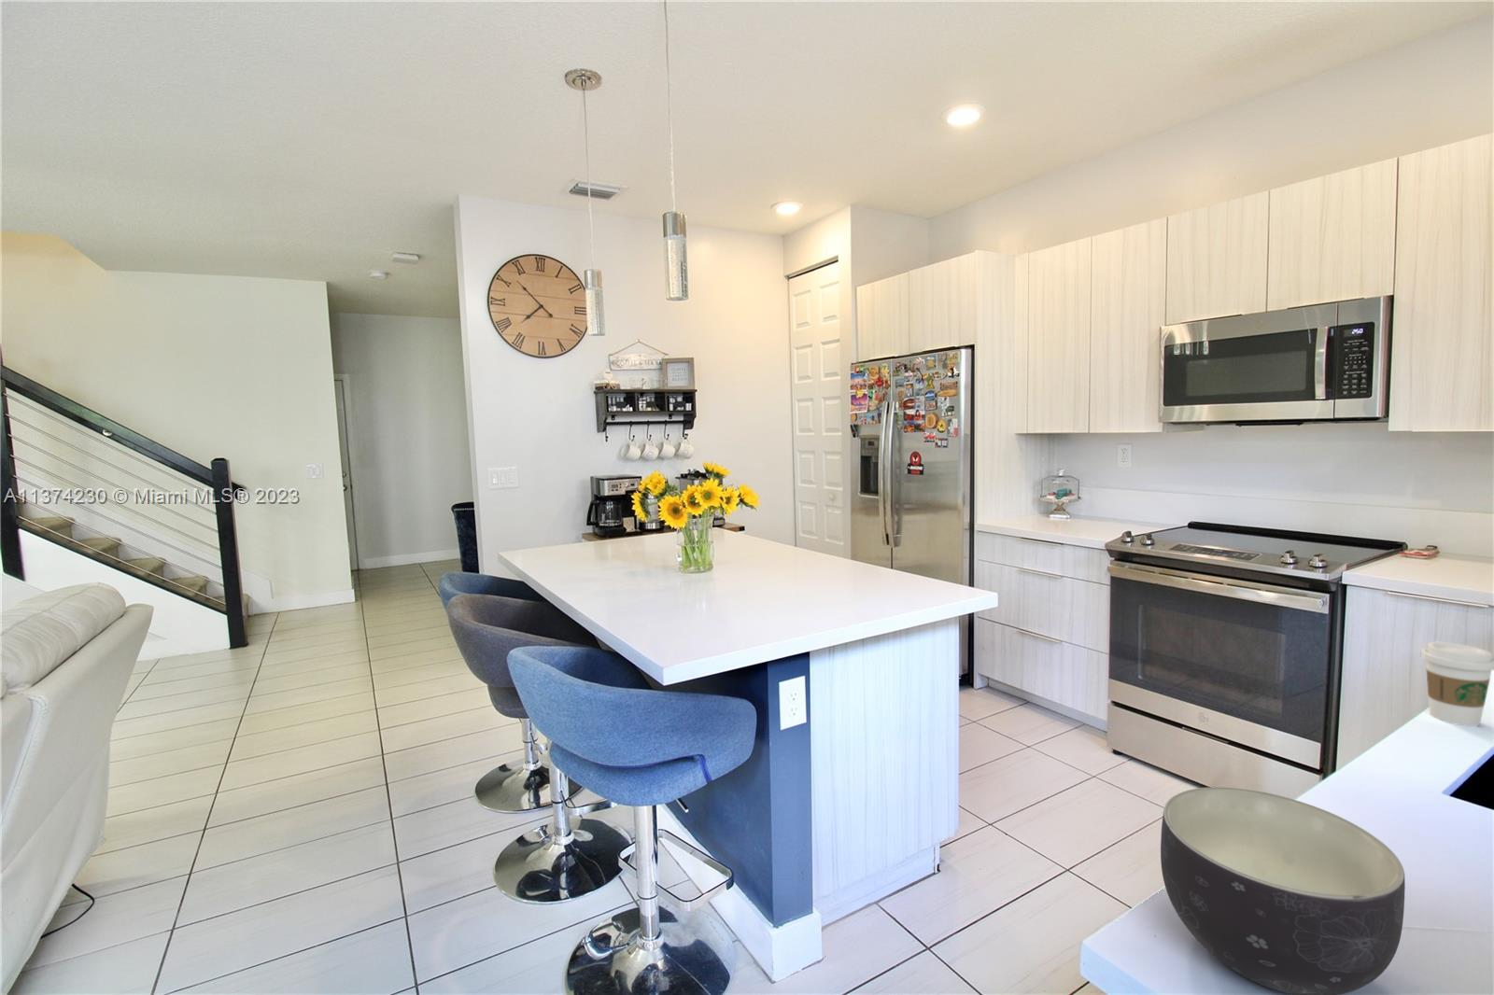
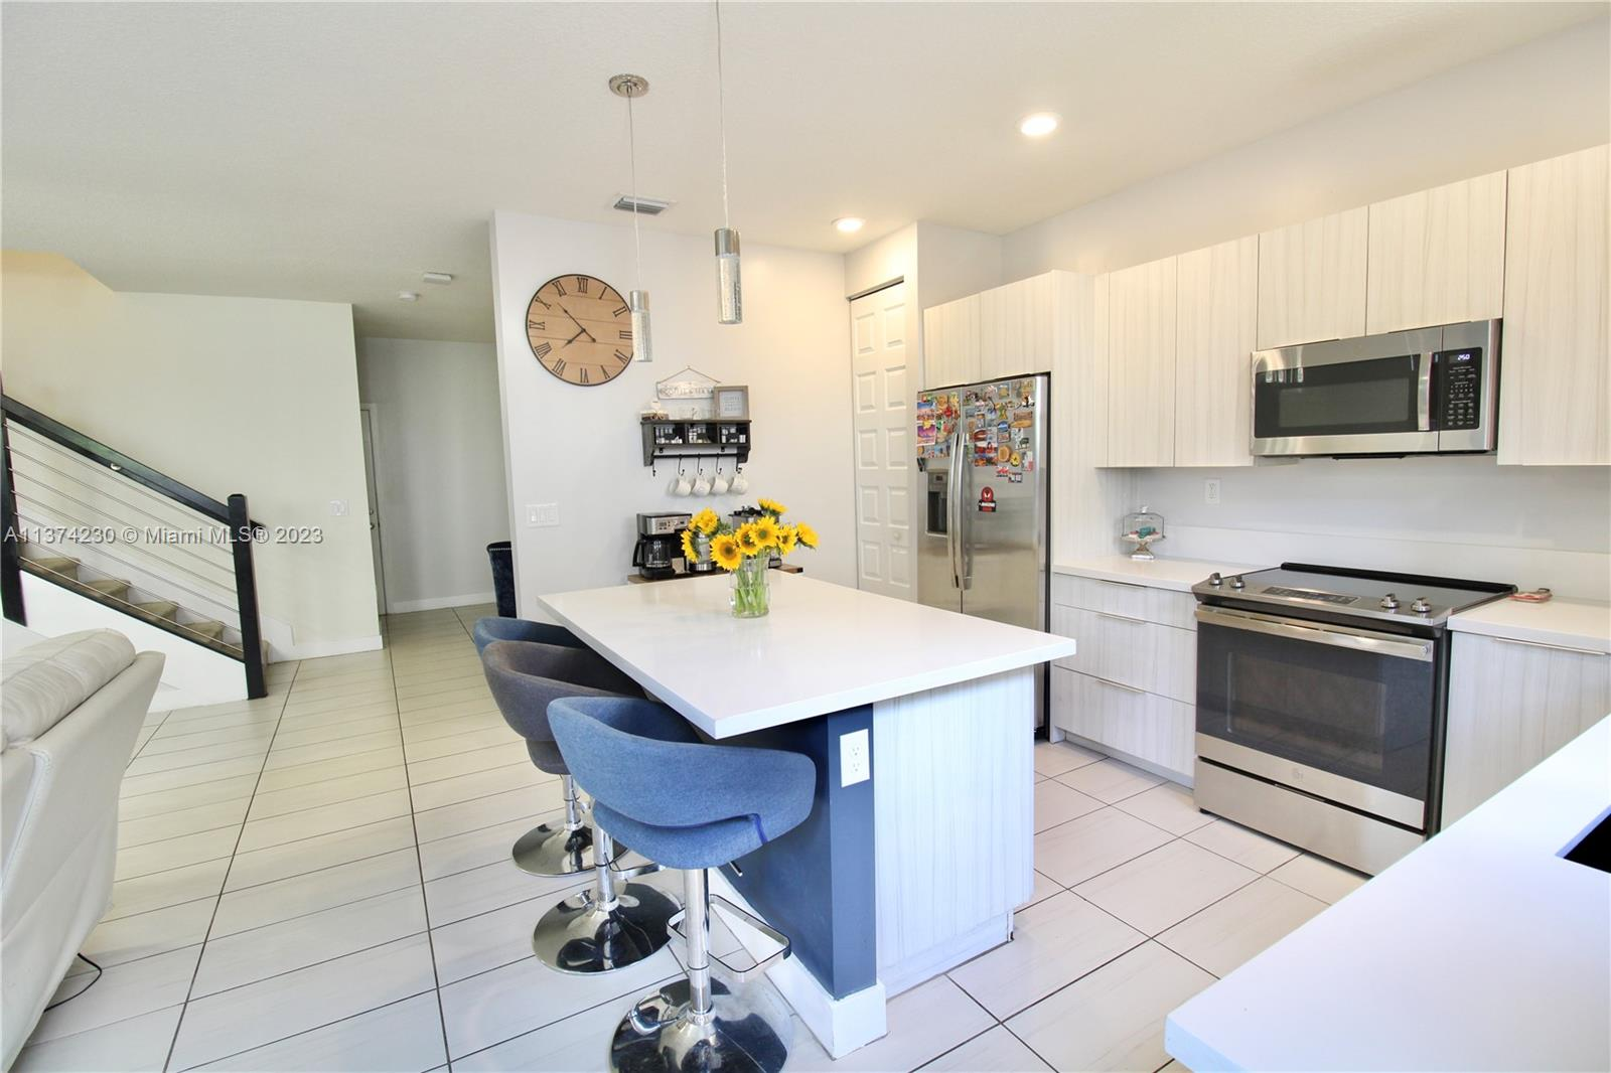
- coffee cup (1456, 683)
- bowl (1271, 894)
